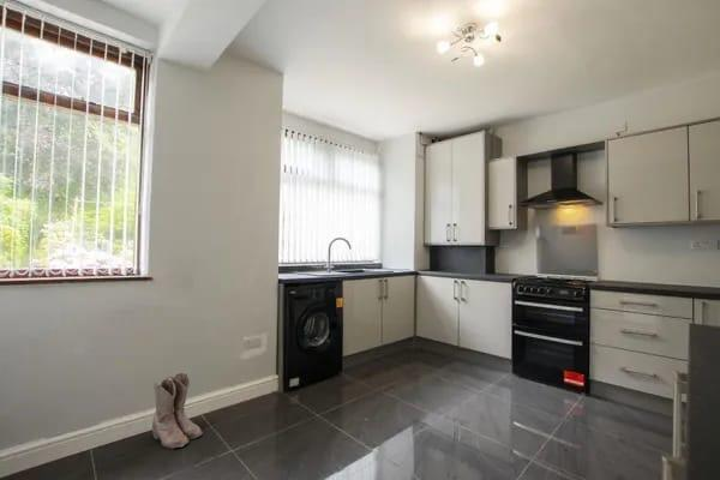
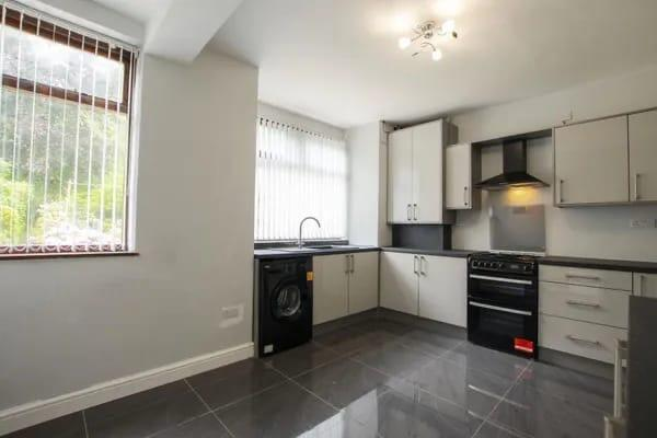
- boots (178, 406)
